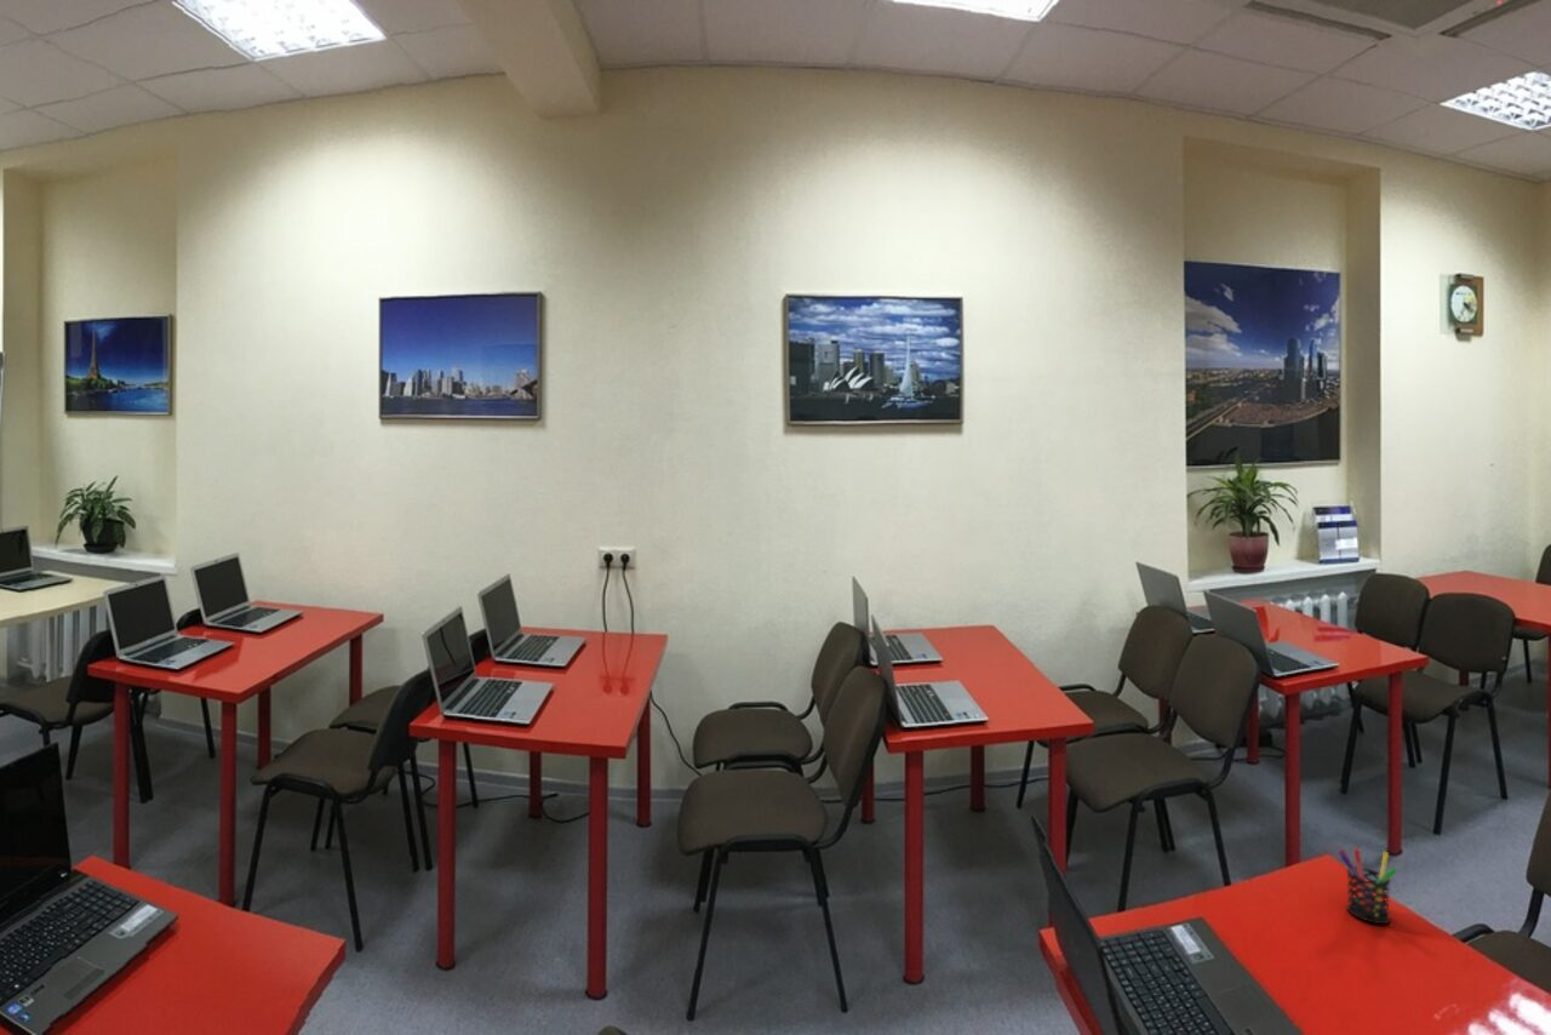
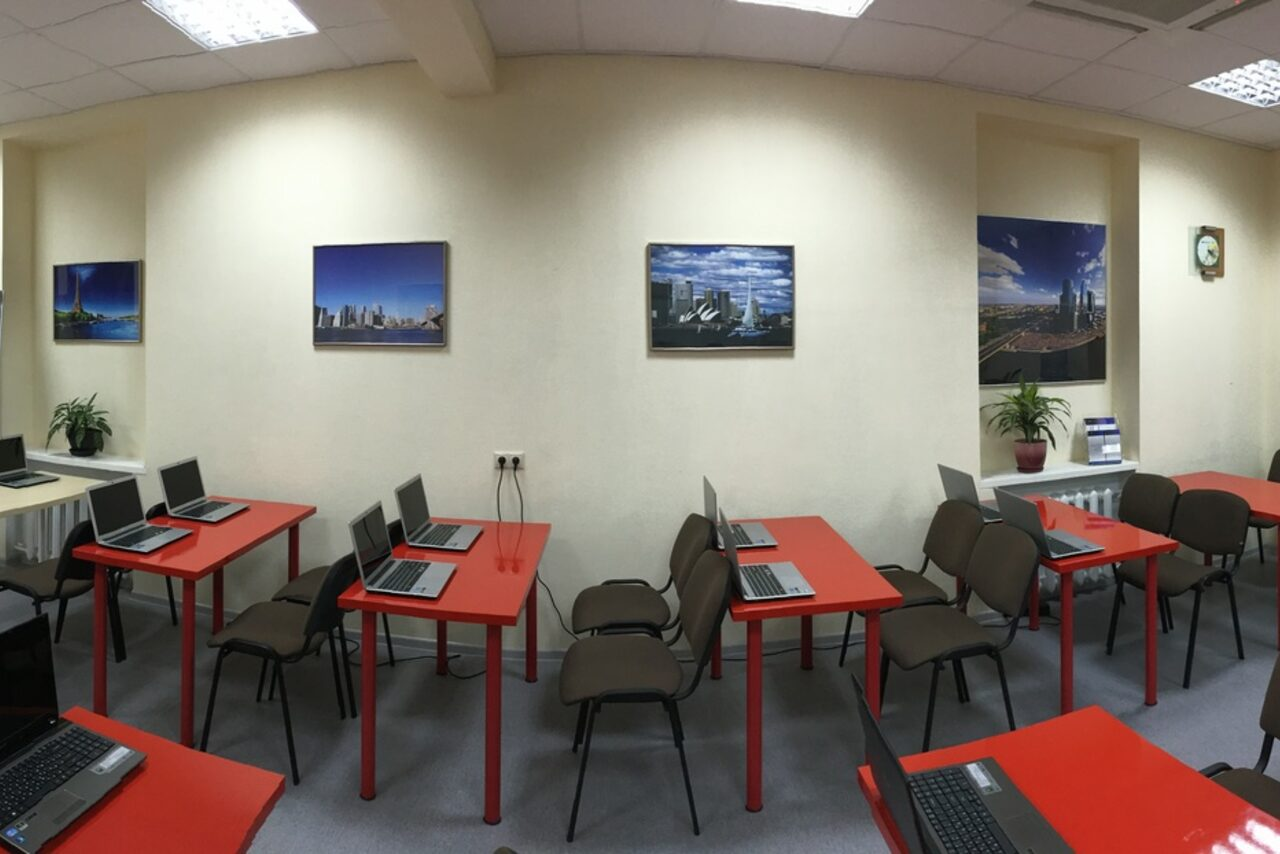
- pen holder (1370, 882)
